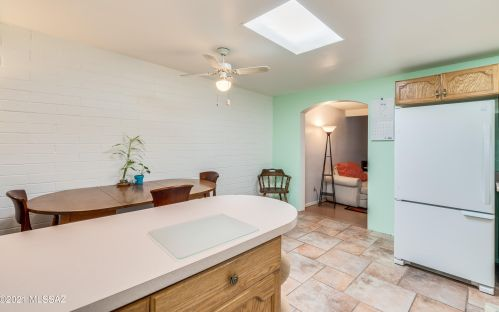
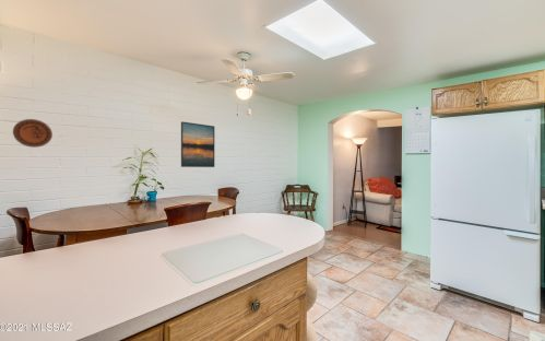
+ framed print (198, 145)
+ decorative plate (33, 132)
